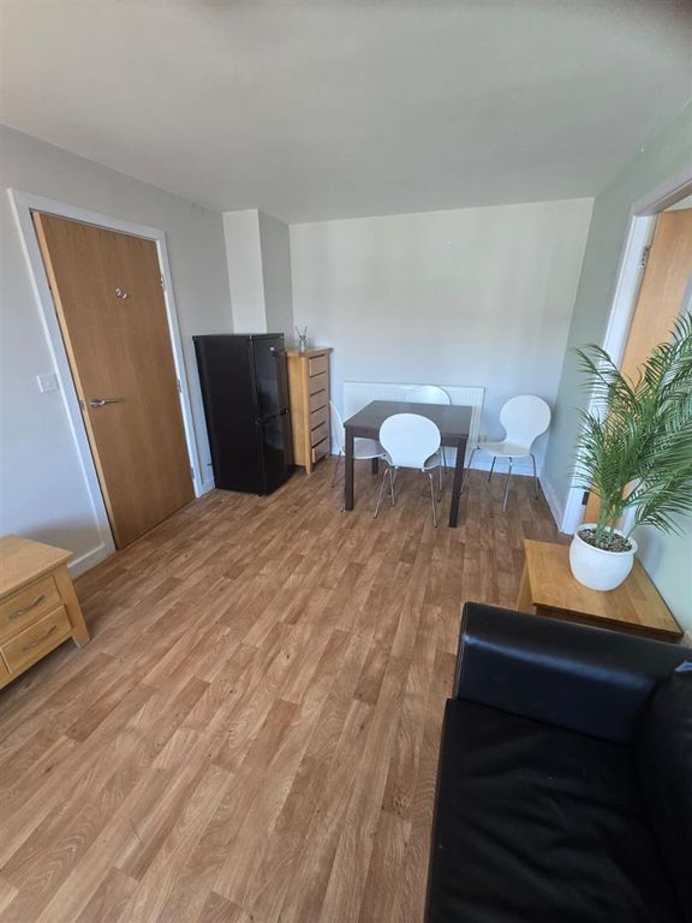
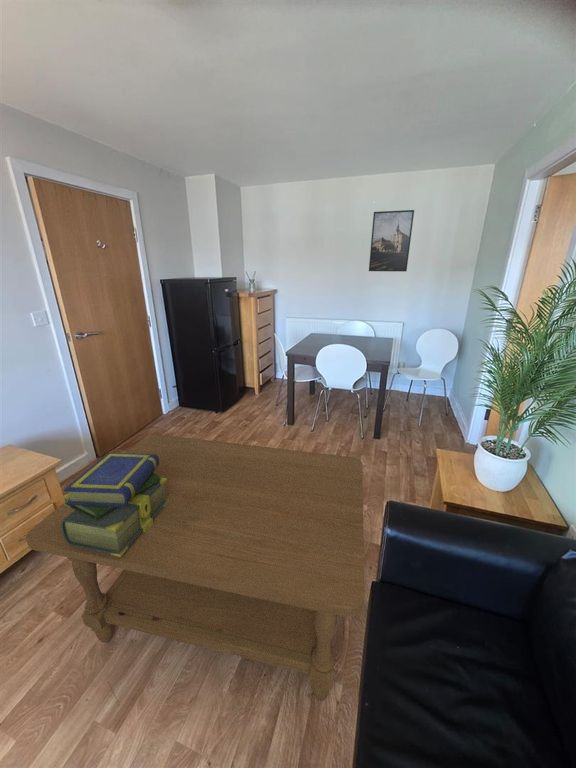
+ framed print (390, 242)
+ stack of books (117, 494)
+ coffee table (225, 551)
